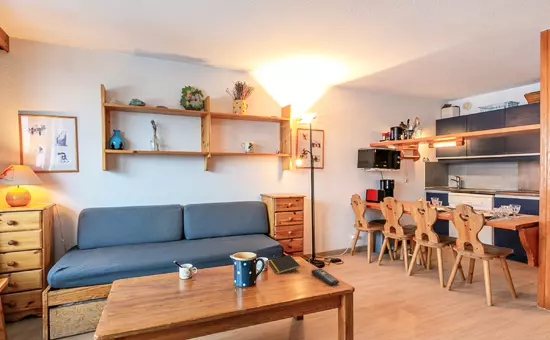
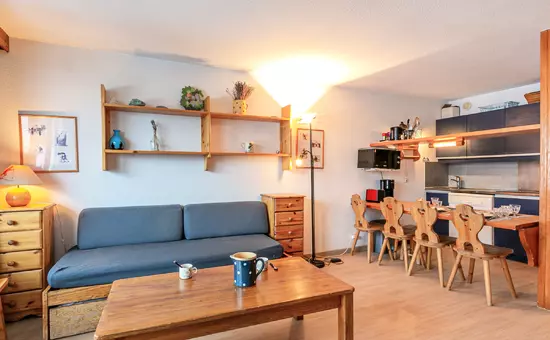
- notepad (283, 263)
- remote control (324, 276)
